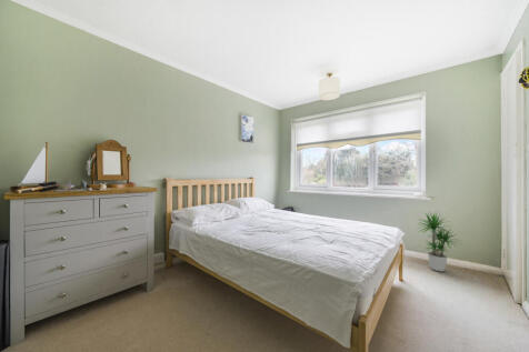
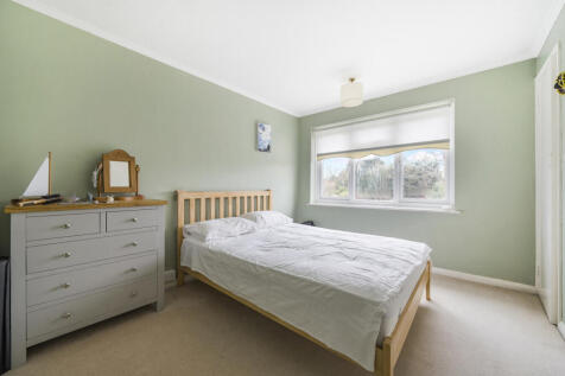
- potted plant (437, 240)
